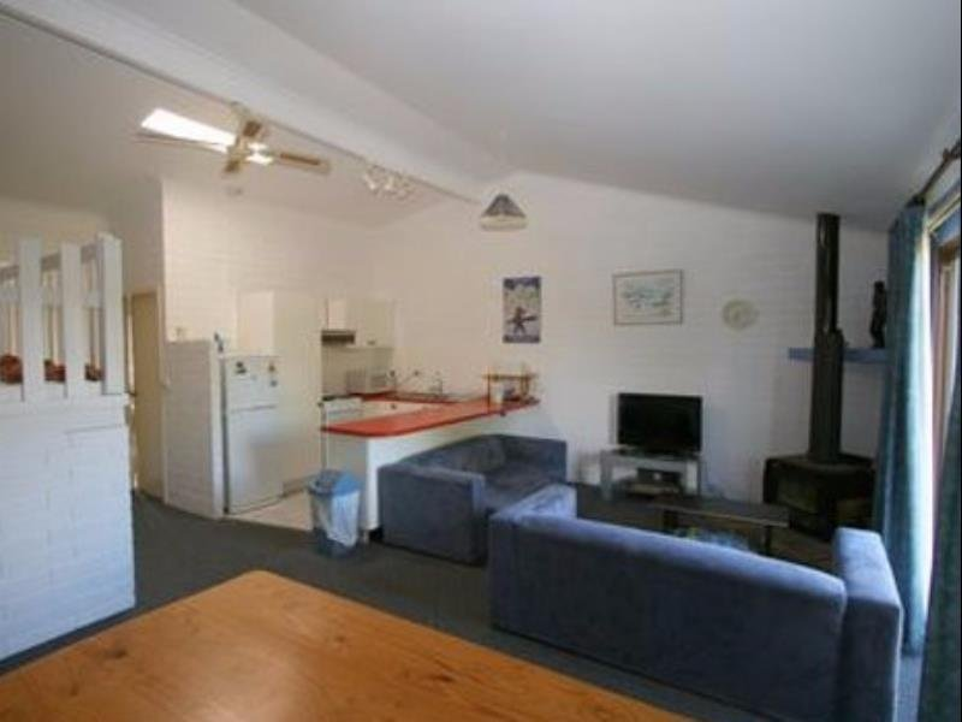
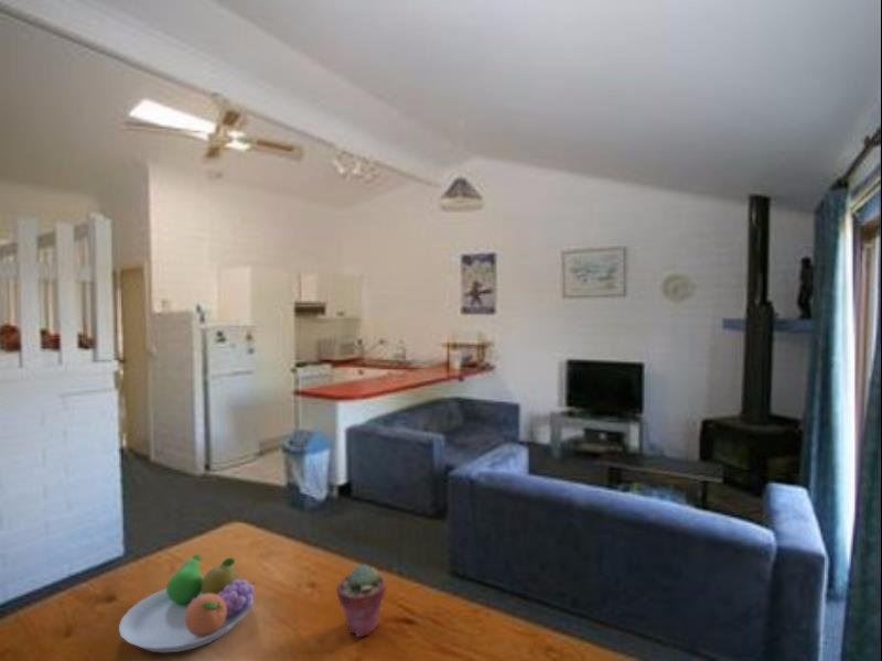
+ fruit bowl (192, 595)
+ potted succulent (362, 595)
